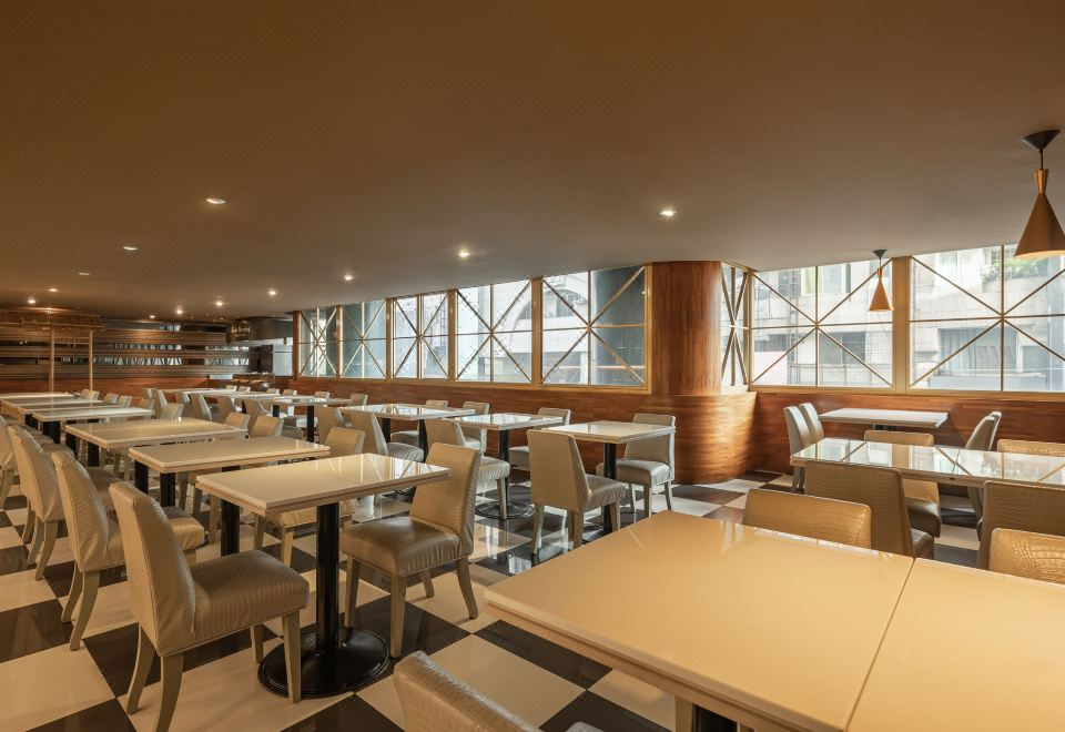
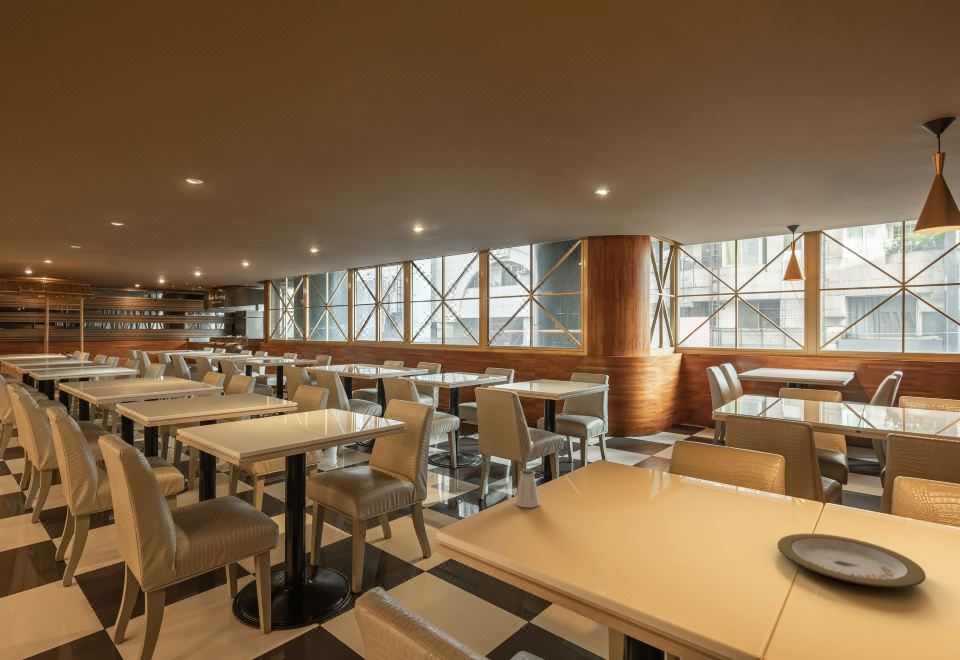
+ saltshaker (527, 486)
+ plate (846, 561)
